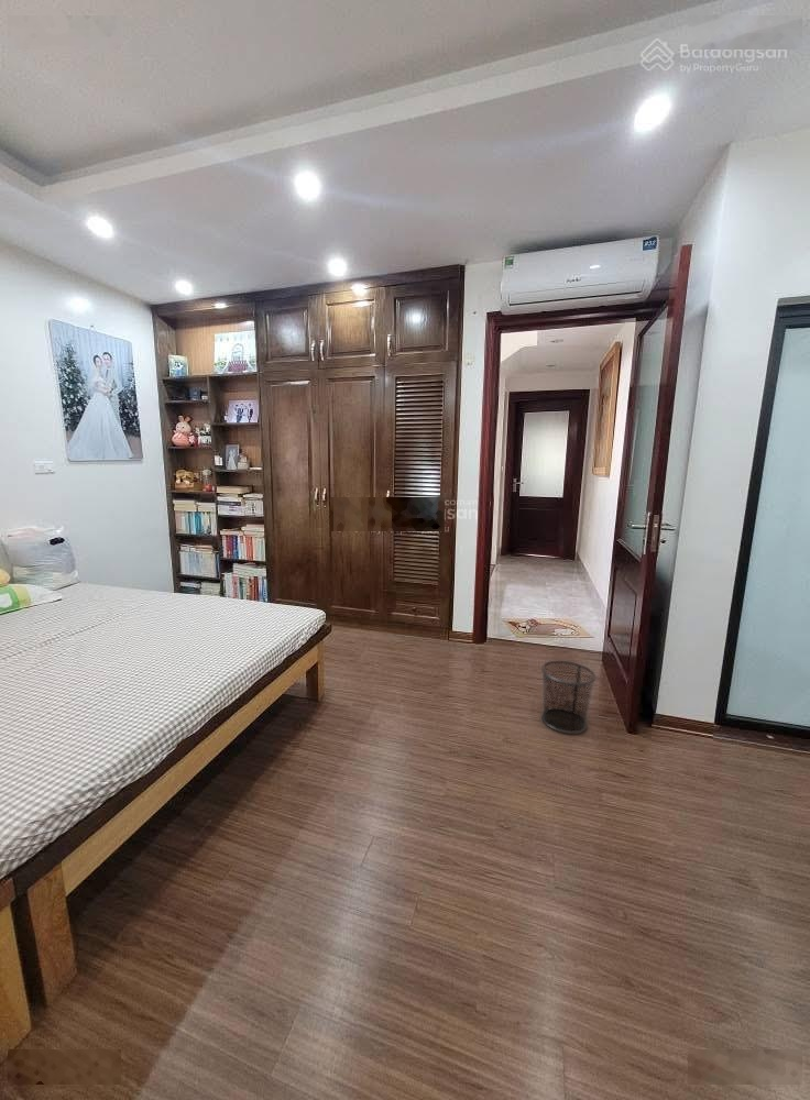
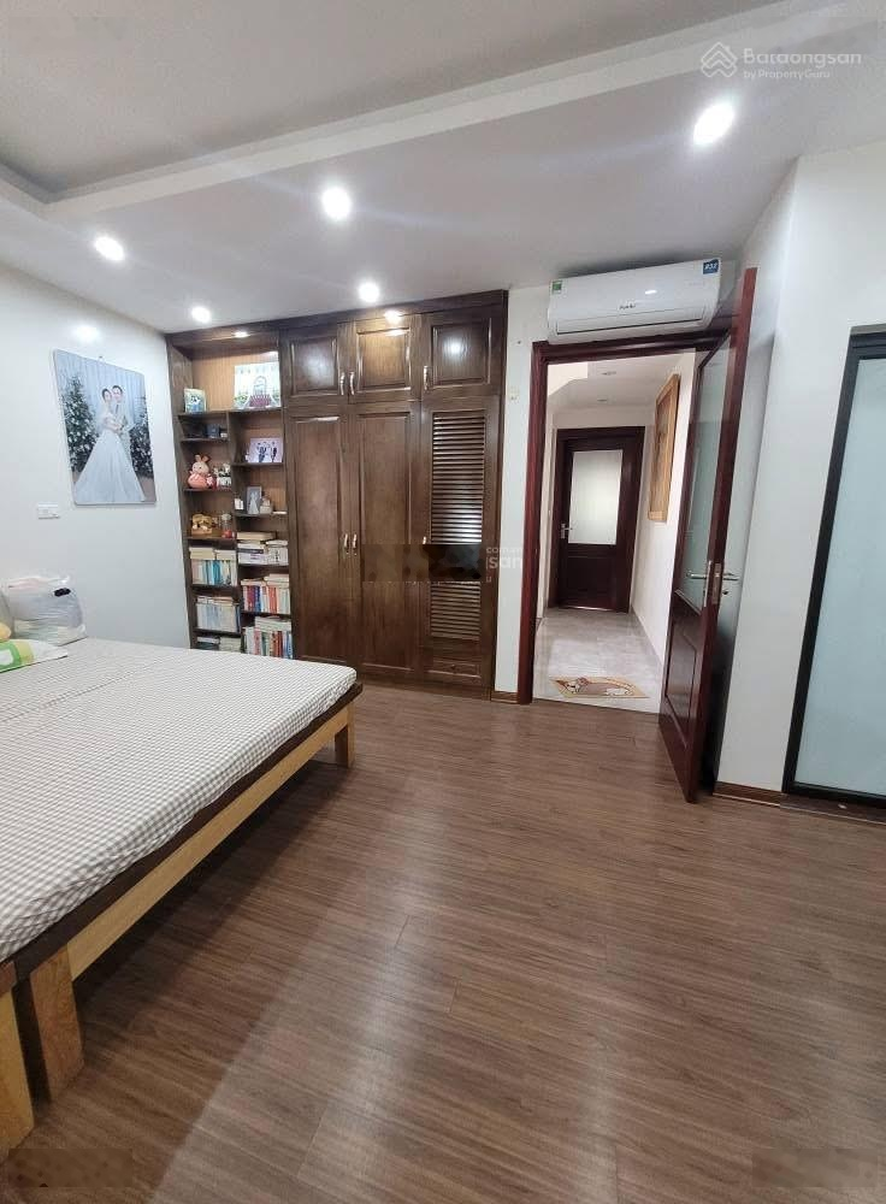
- waste bin (566, 696)
